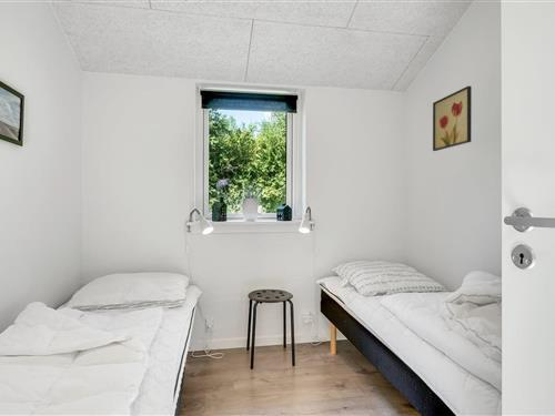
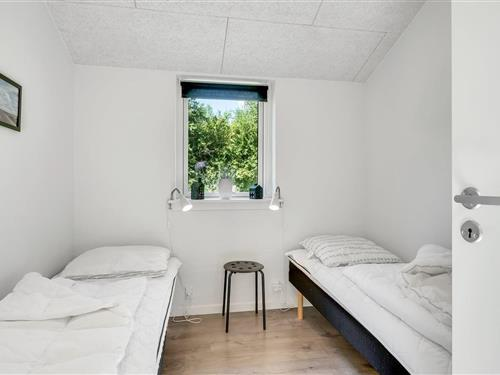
- wall art (451, 121)
